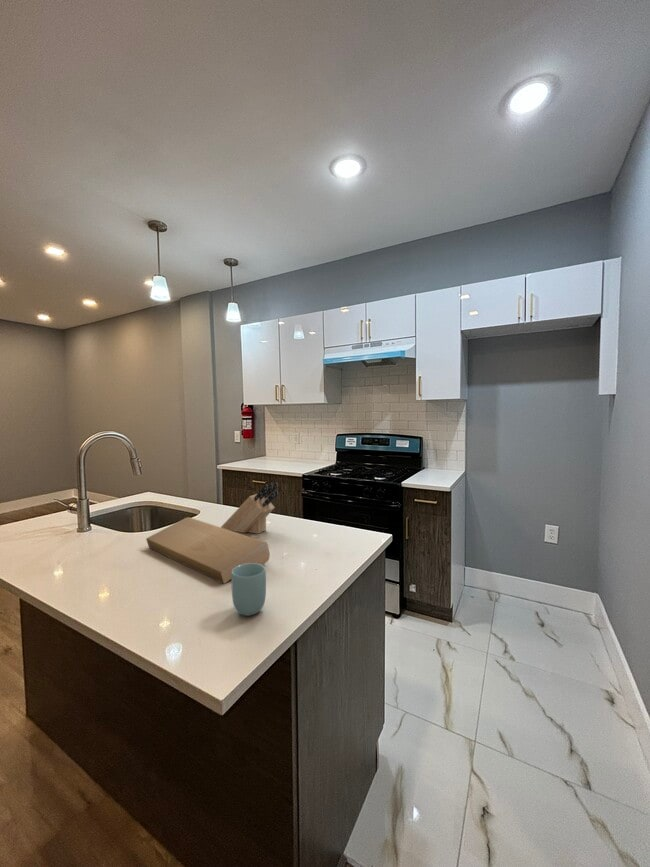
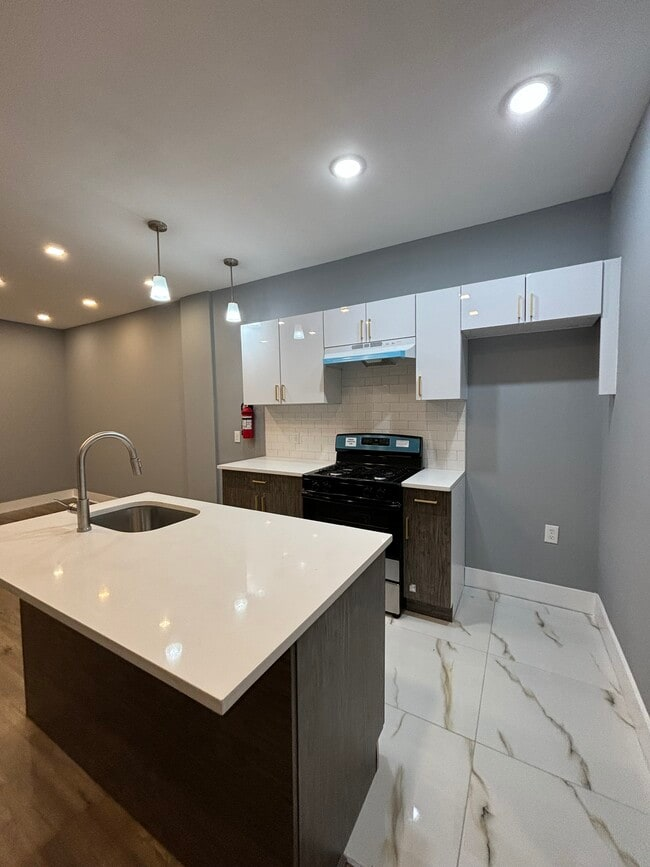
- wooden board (204, 544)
- cup (249, 590)
- knife block (251, 505)
